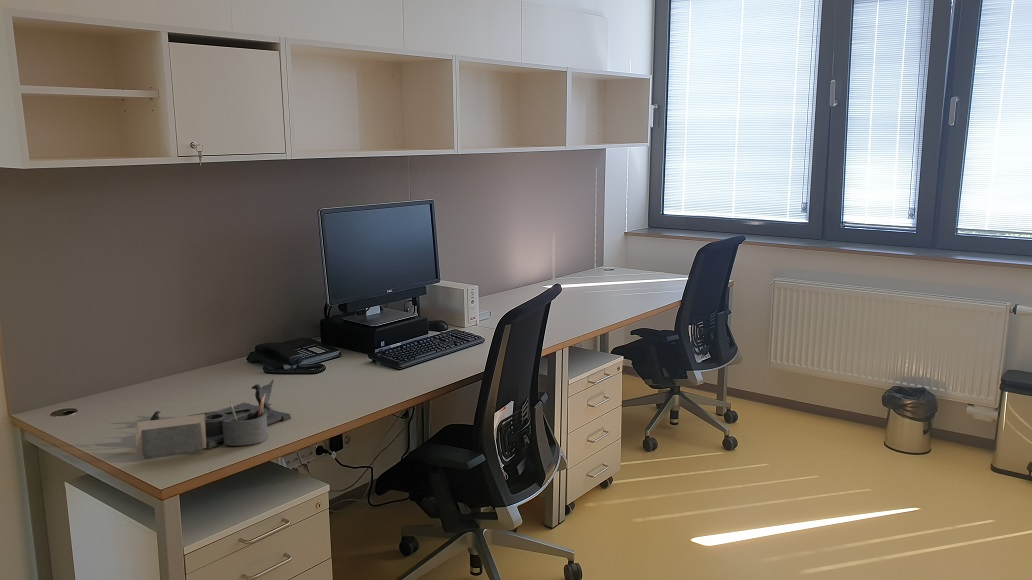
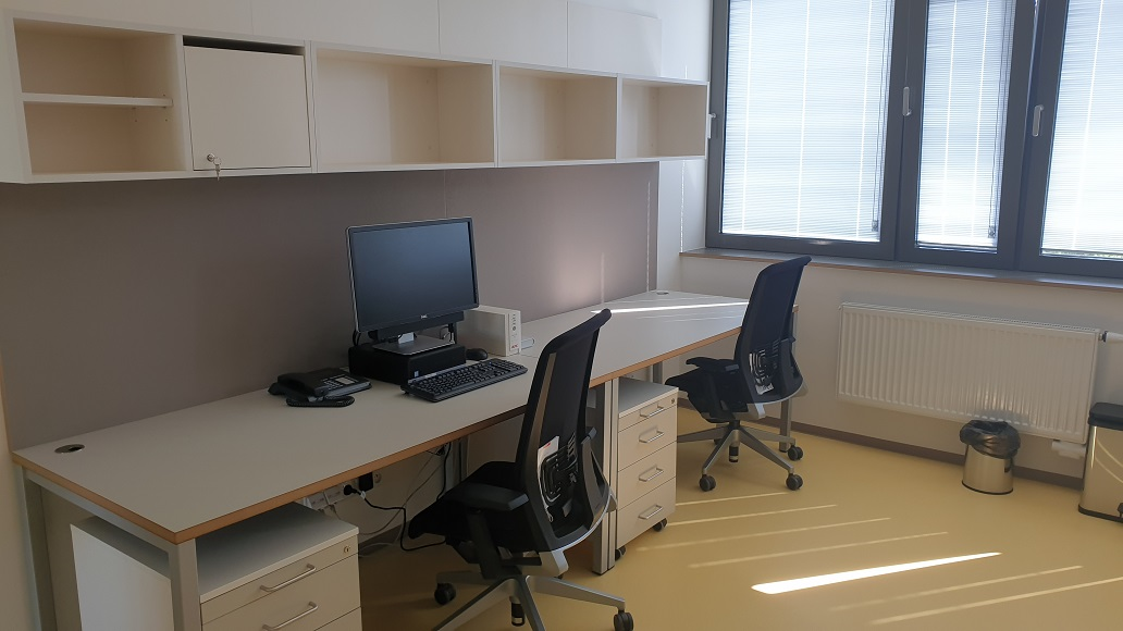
- desk organizer (214, 411)
